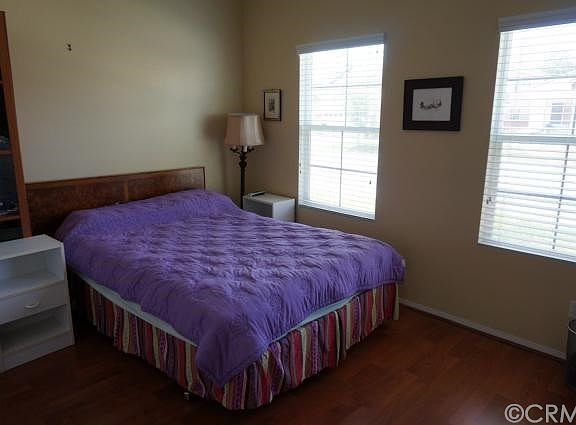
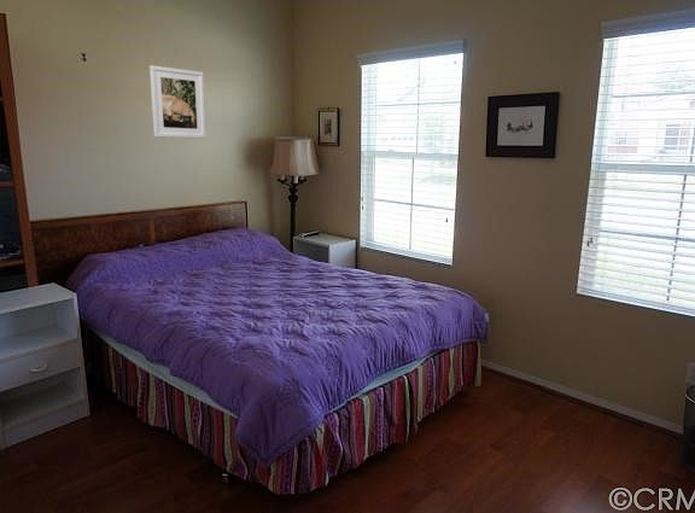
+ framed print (179, 104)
